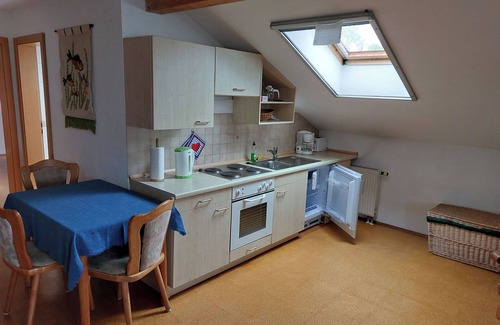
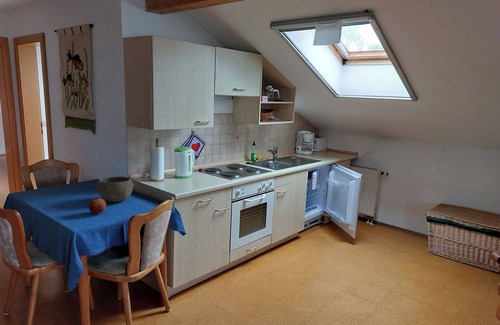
+ fruit (97, 205)
+ bowl (115, 189)
